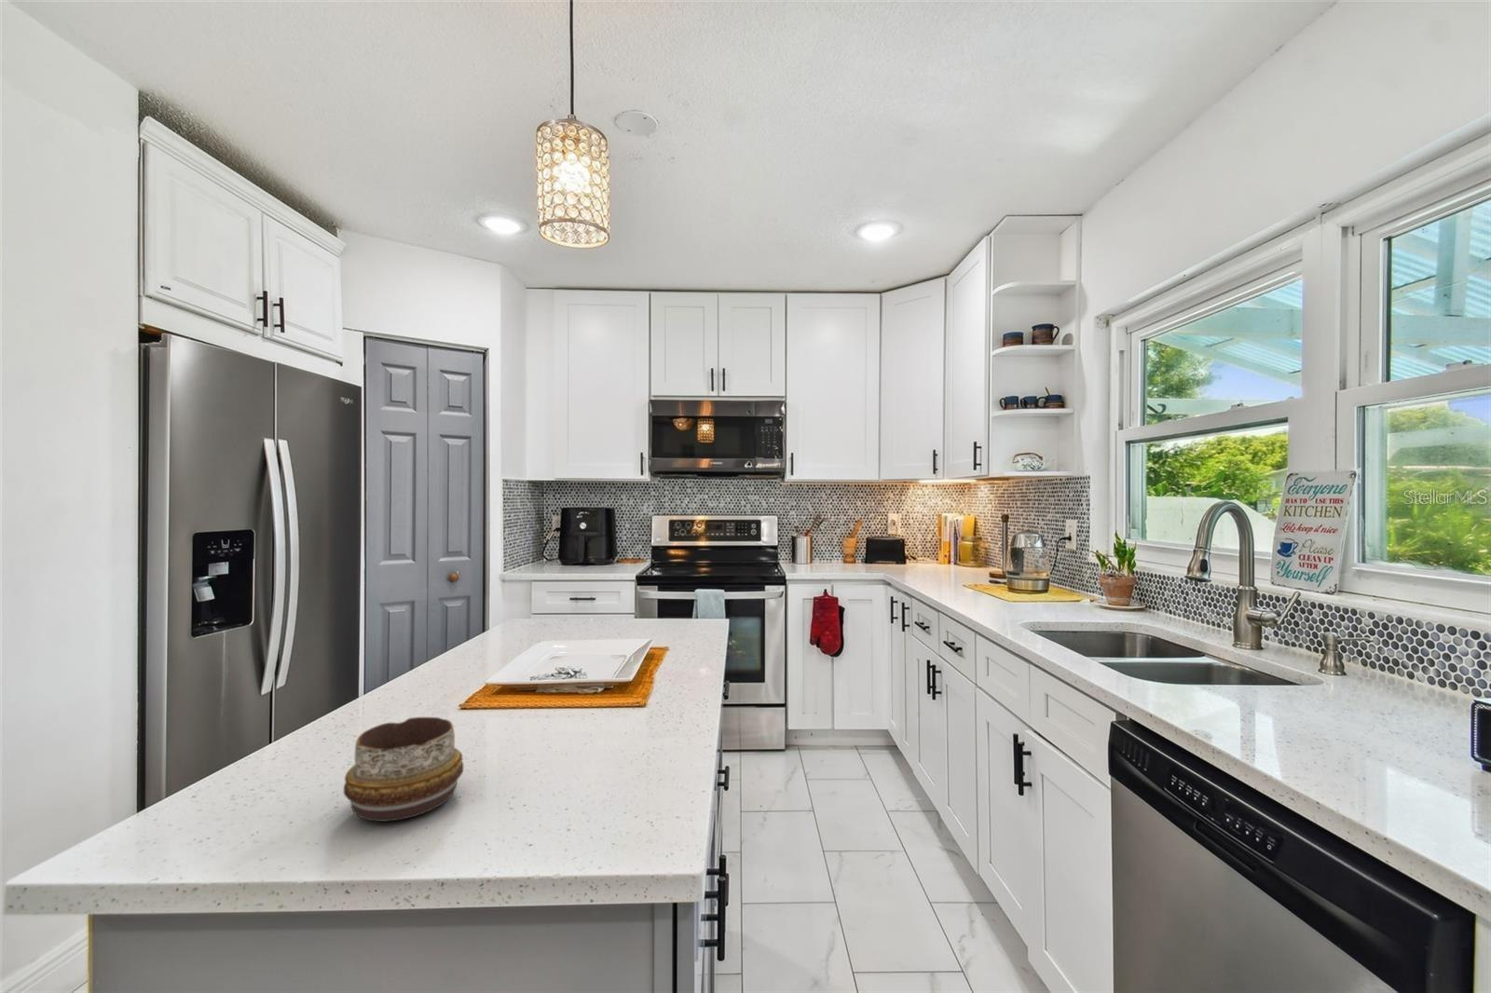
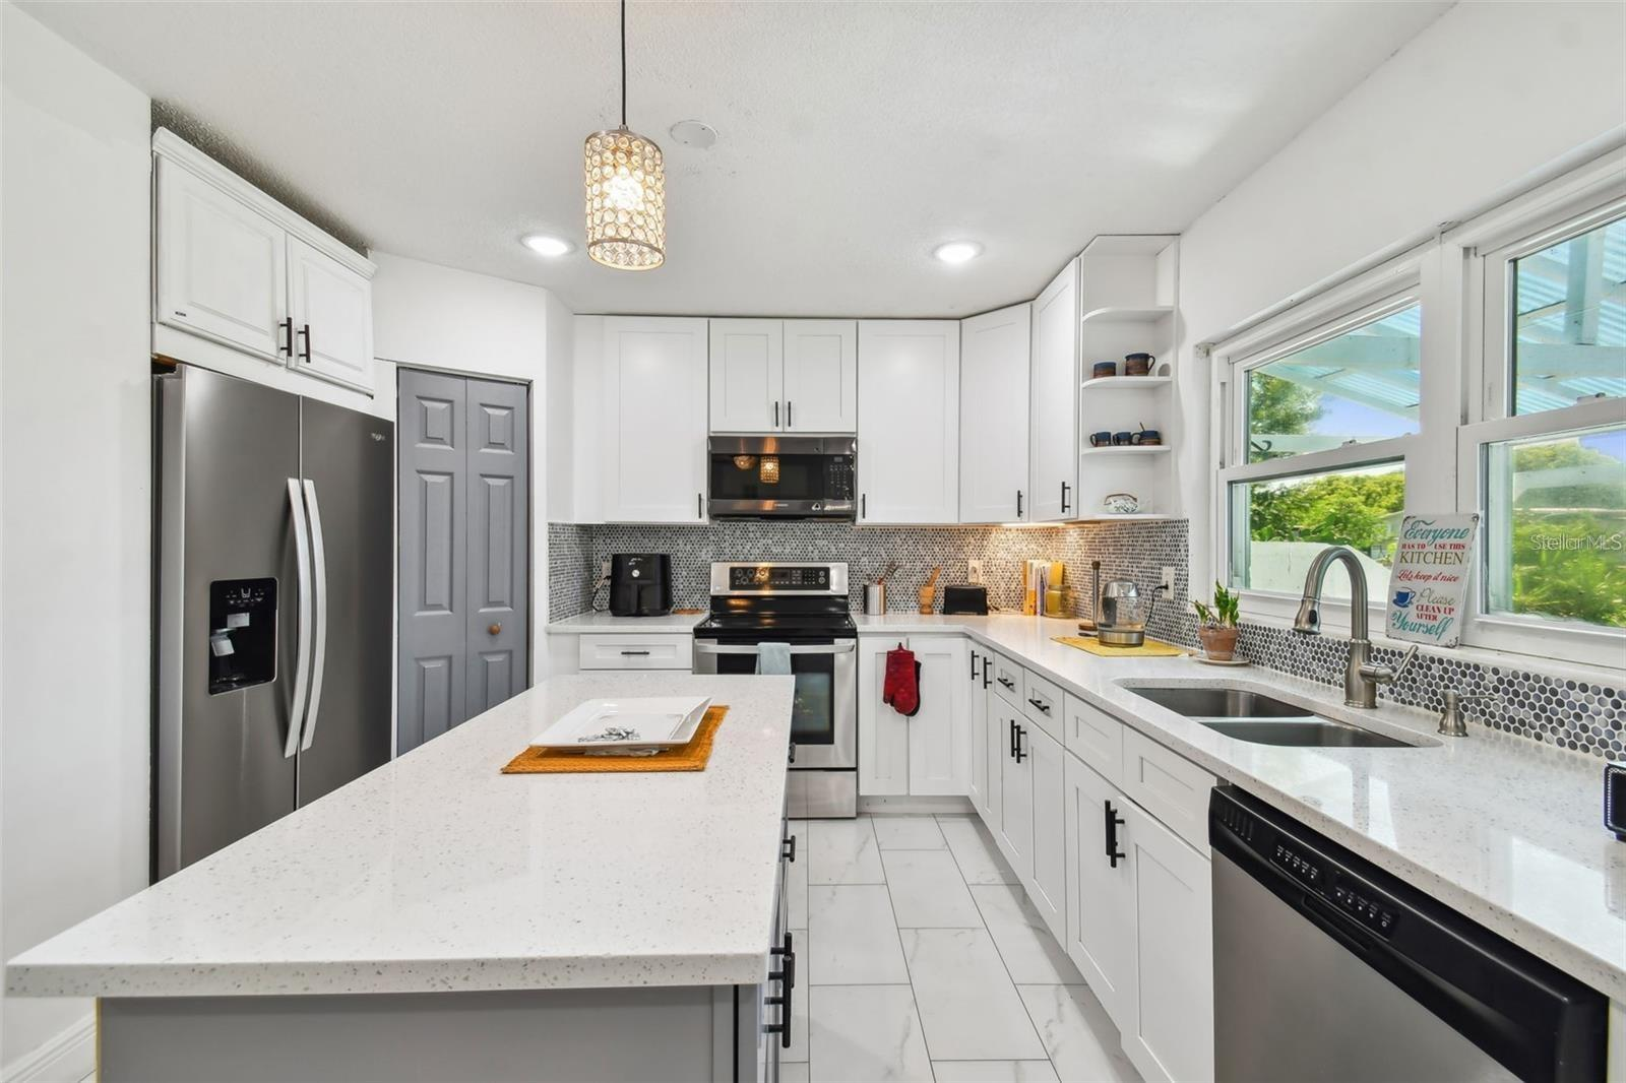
- decorative bowl (407, 767)
